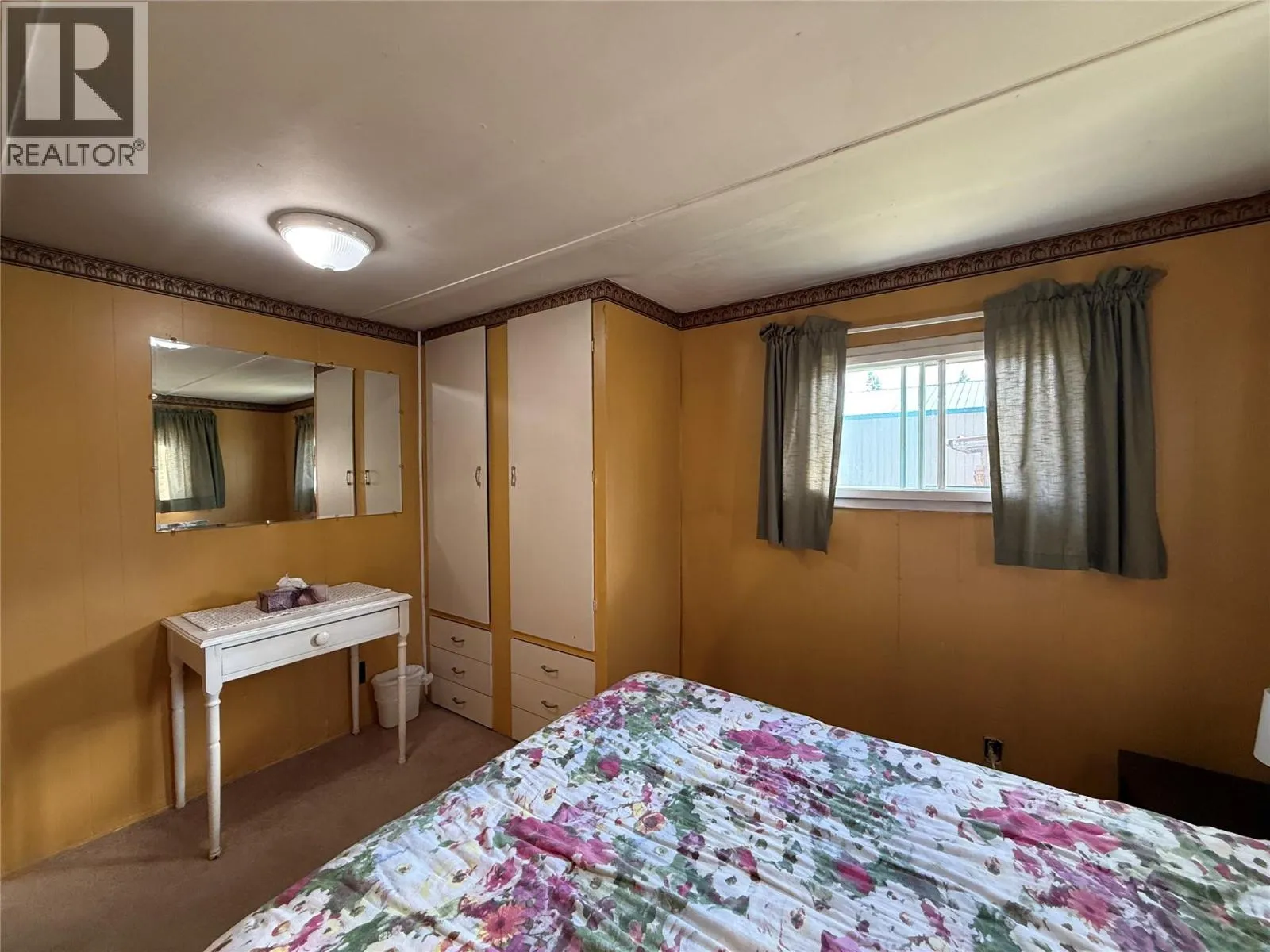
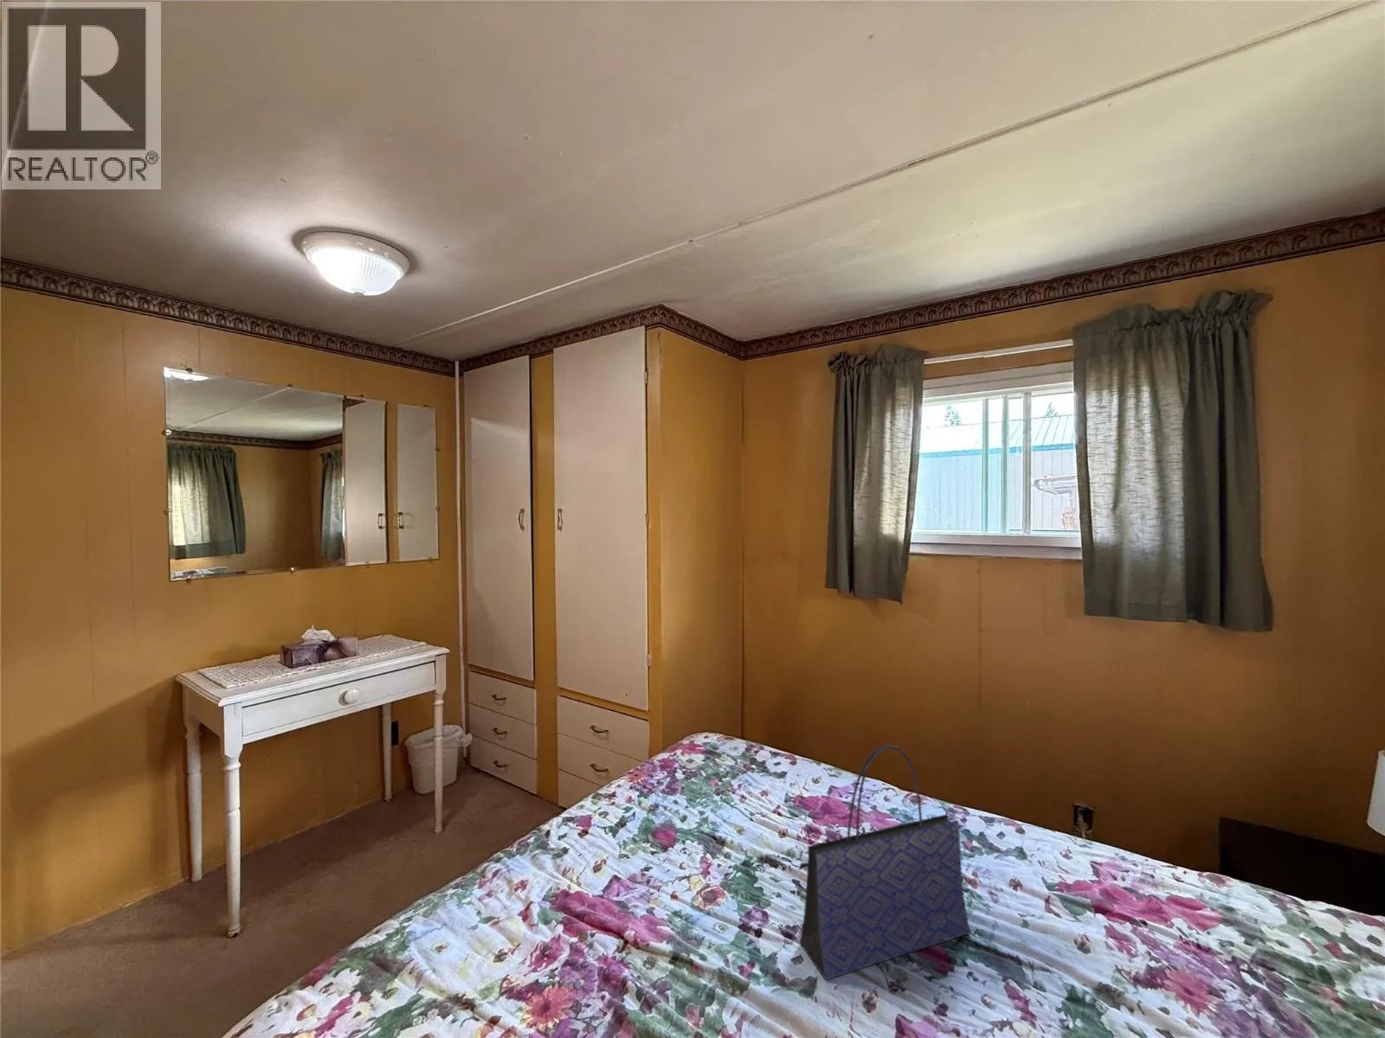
+ tote bag (879, 844)
